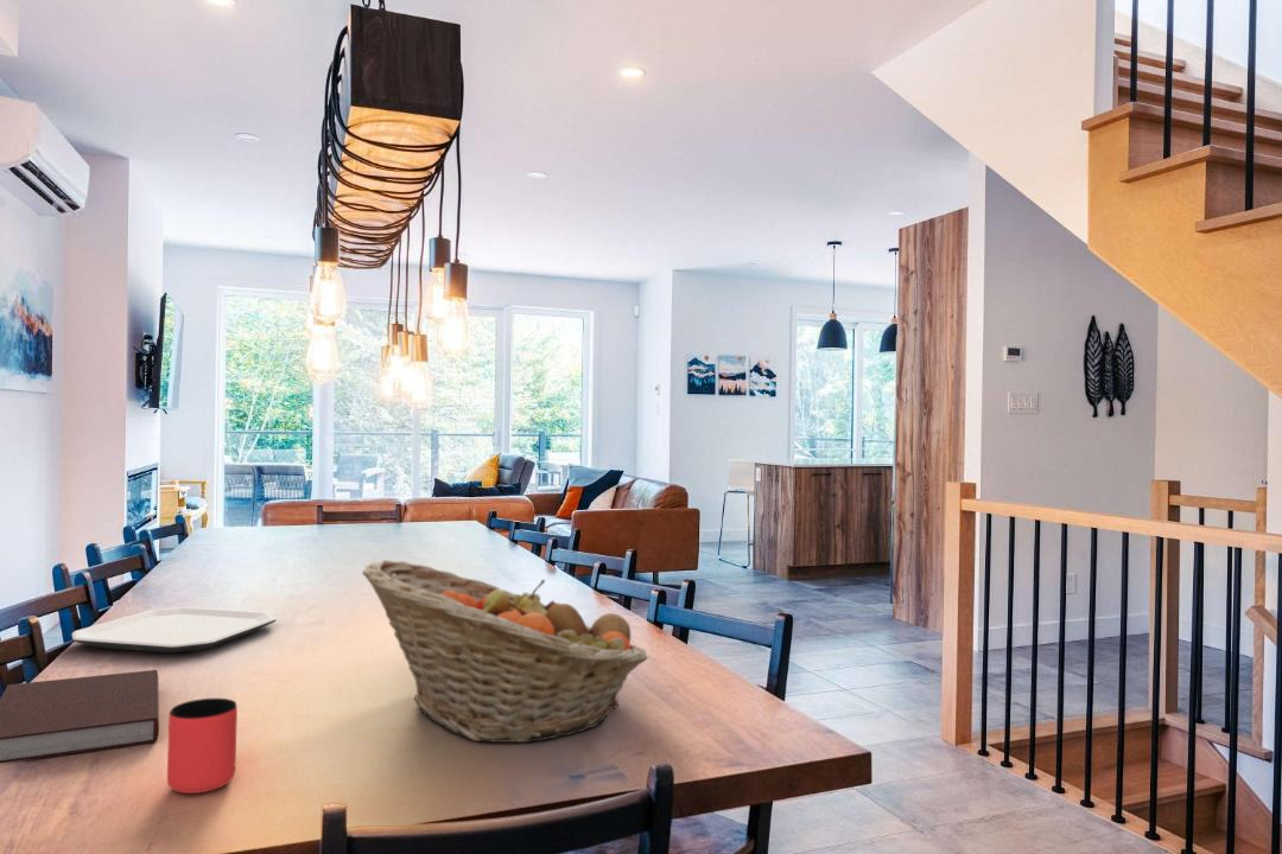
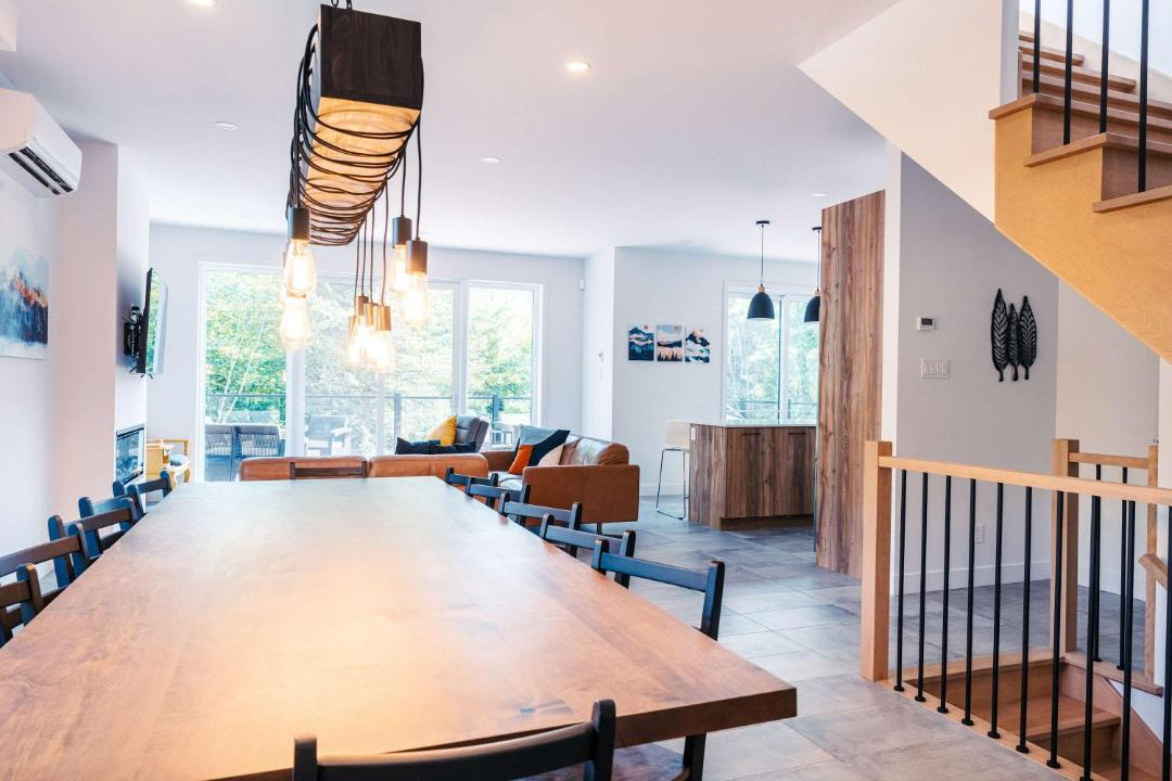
- plate (178, 630)
- cup (198, 741)
- notebook (78, 712)
- fruit basket (502, 635)
